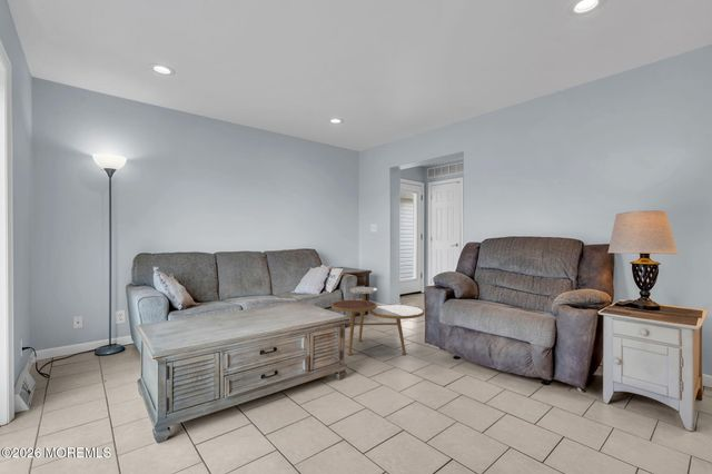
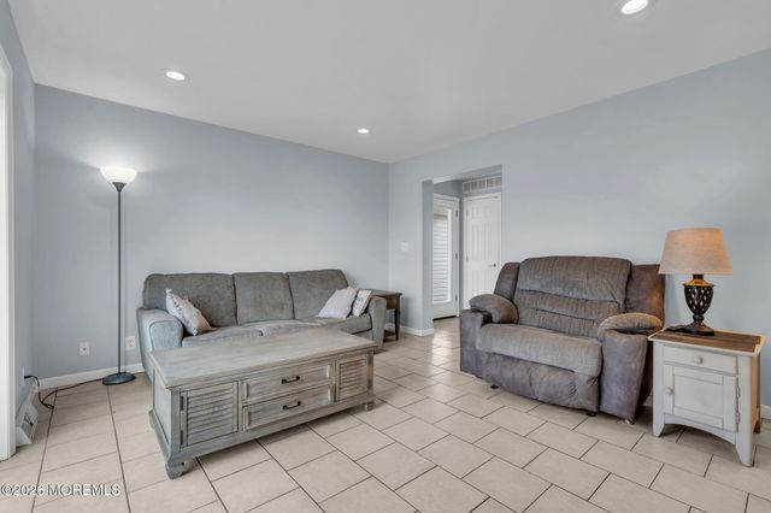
- side table (376, 323)
